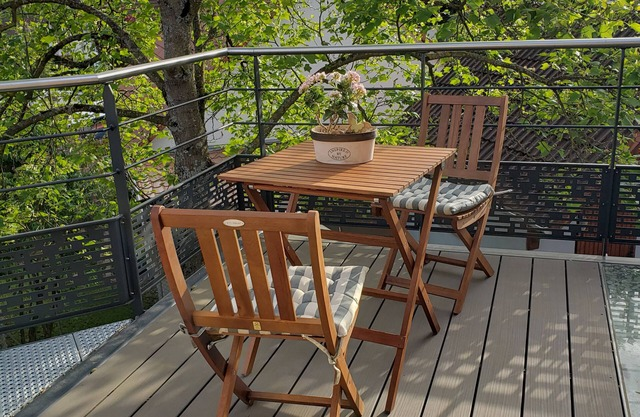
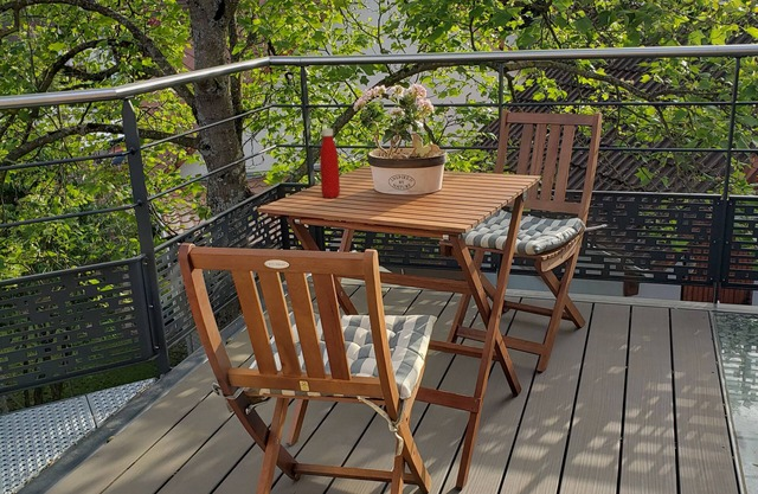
+ bottle (329, 162)
